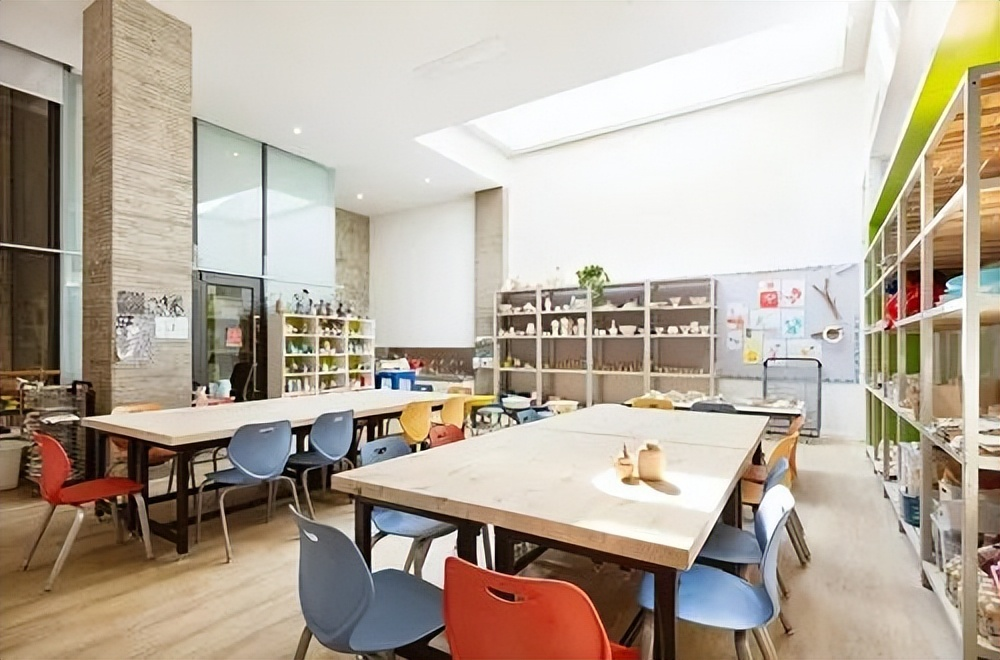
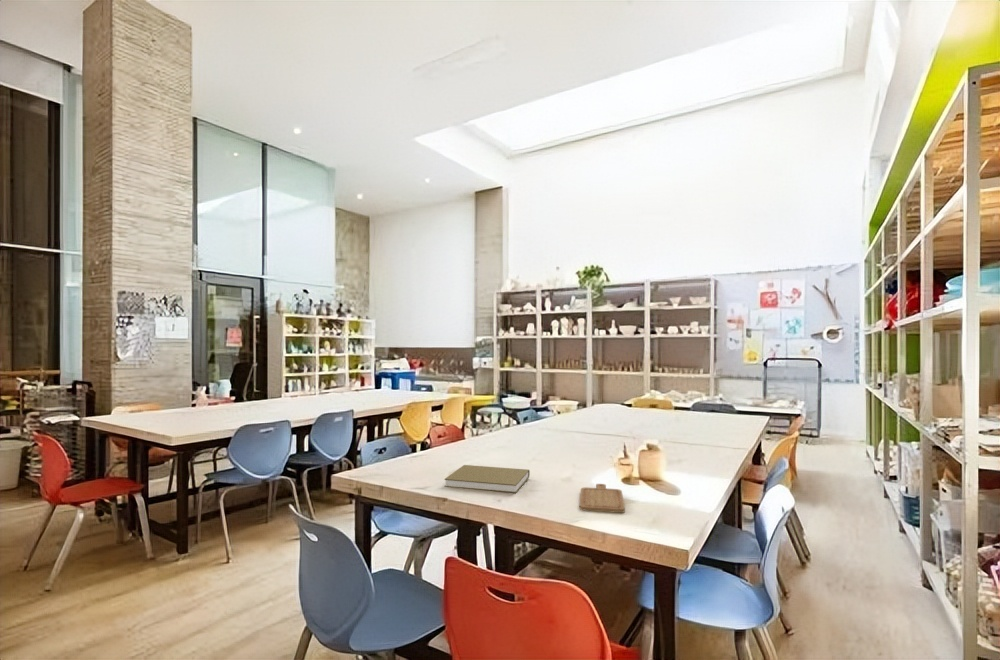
+ book (488, 477)
+ chopping board (601, 496)
